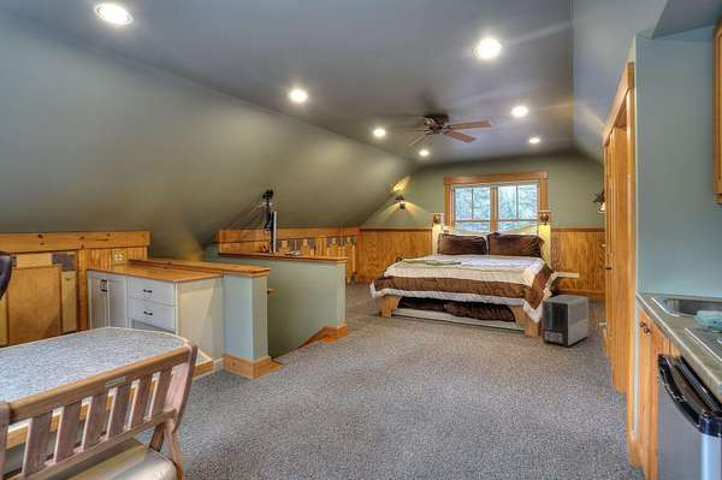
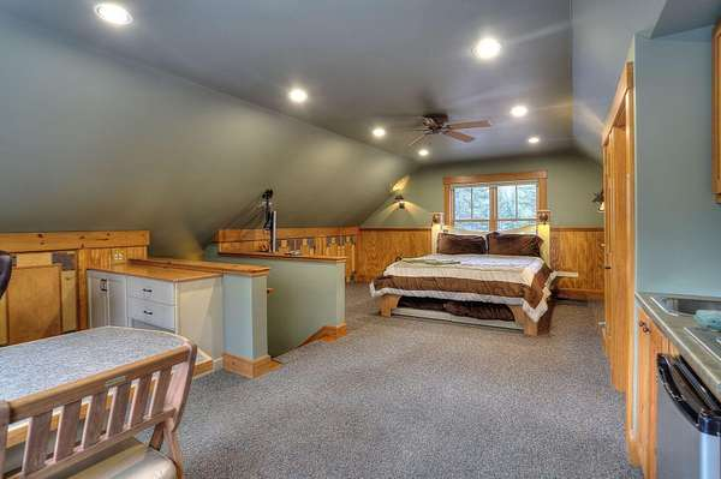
- air purifier (566, 319)
